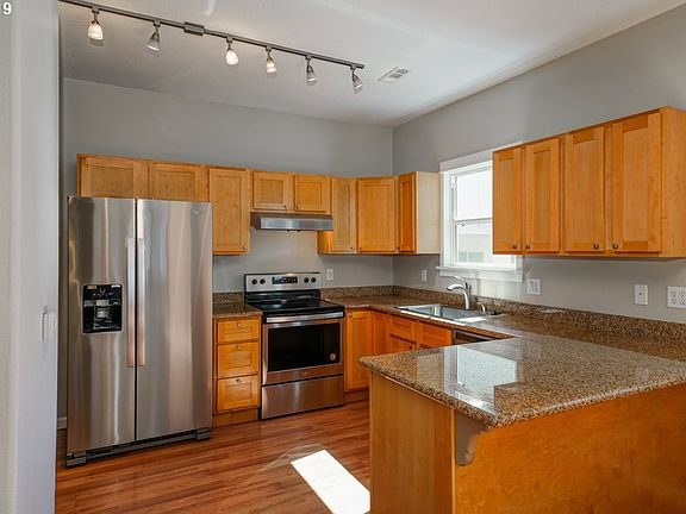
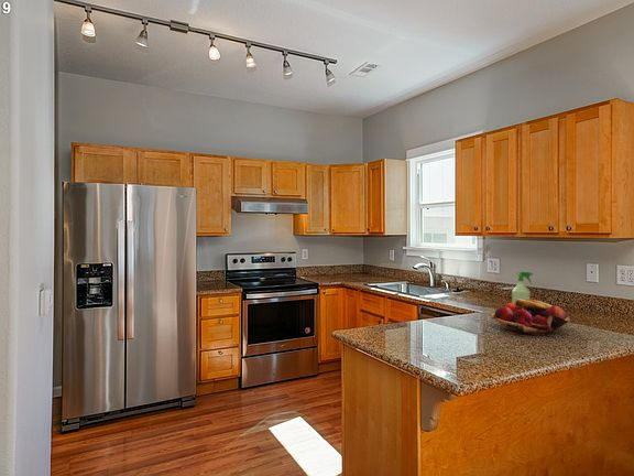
+ fruit basket (528, 315)
+ spray bottle (521, 293)
